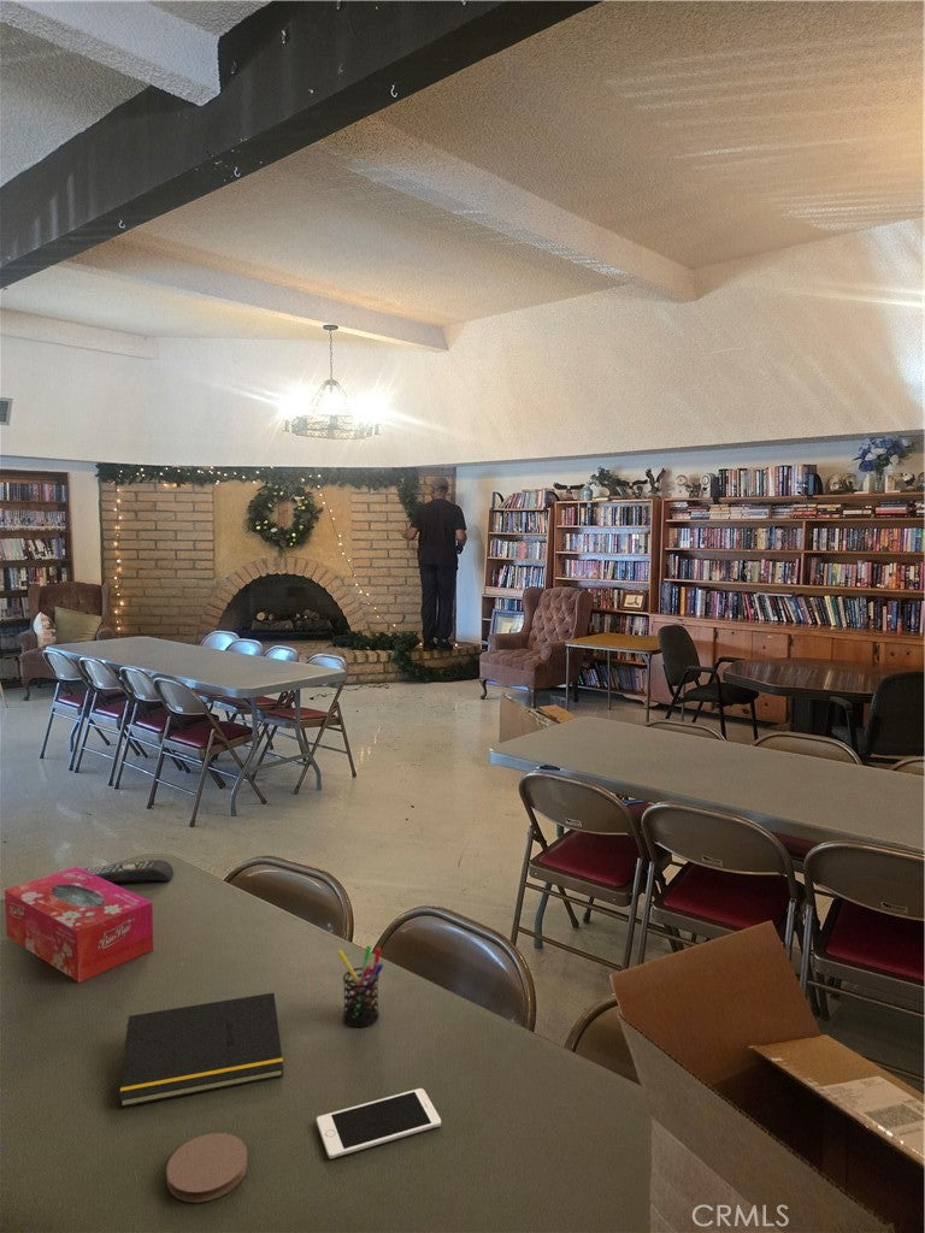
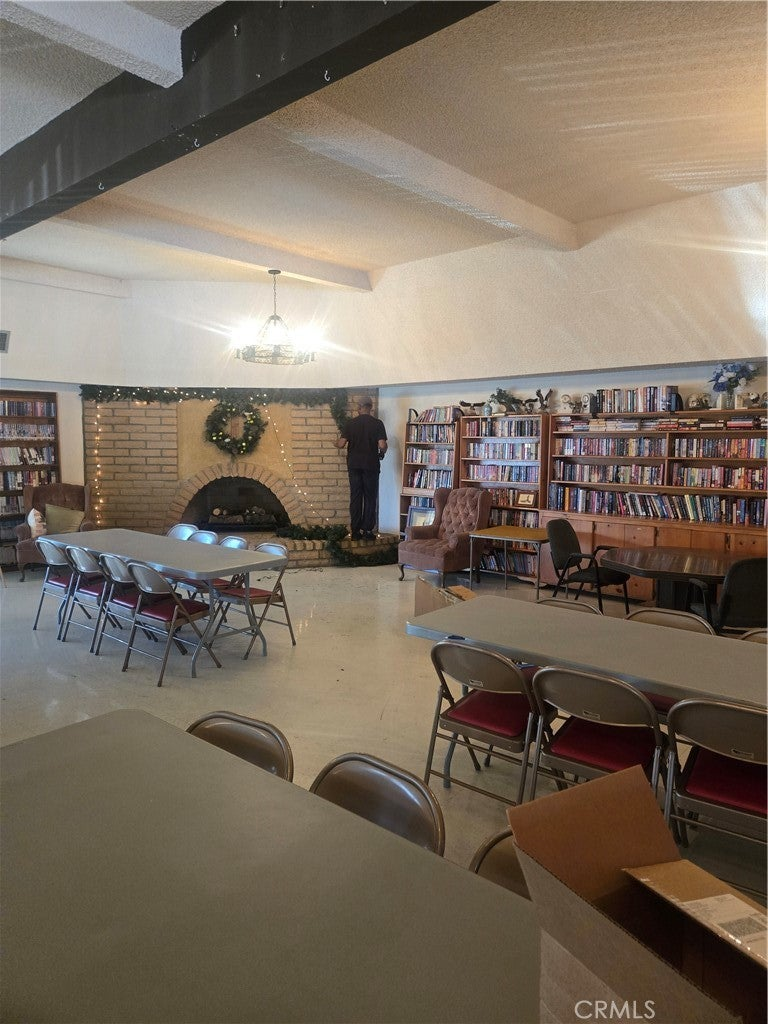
- cell phone (378, 1121)
- remote control (124, 872)
- coaster (207, 1166)
- pen holder (364, 979)
- notepad (204, 1044)
- tissue box (77, 919)
